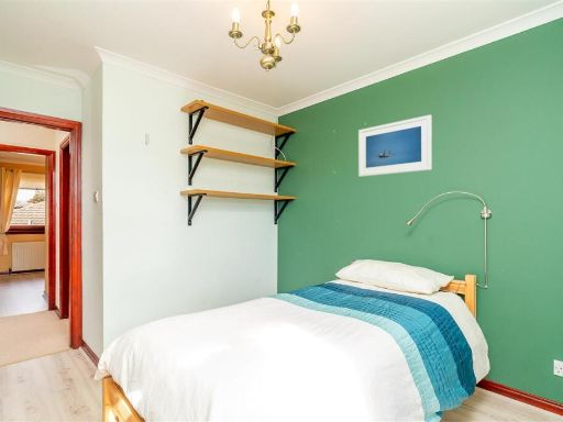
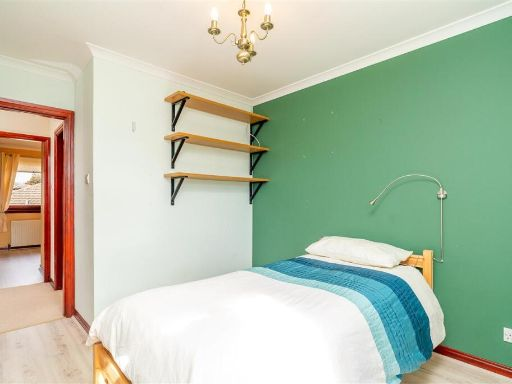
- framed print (391, 148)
